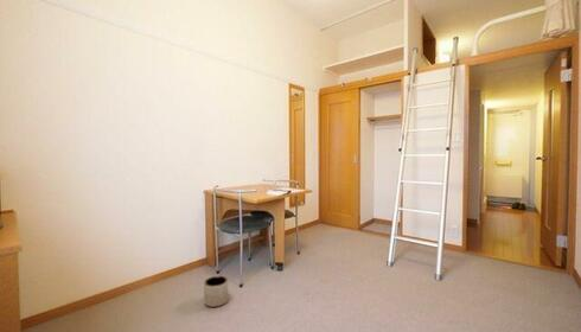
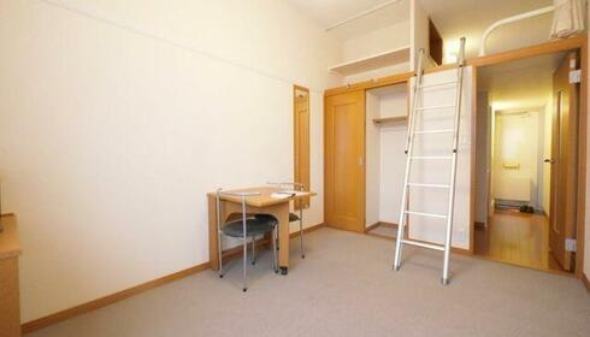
- planter (216, 290)
